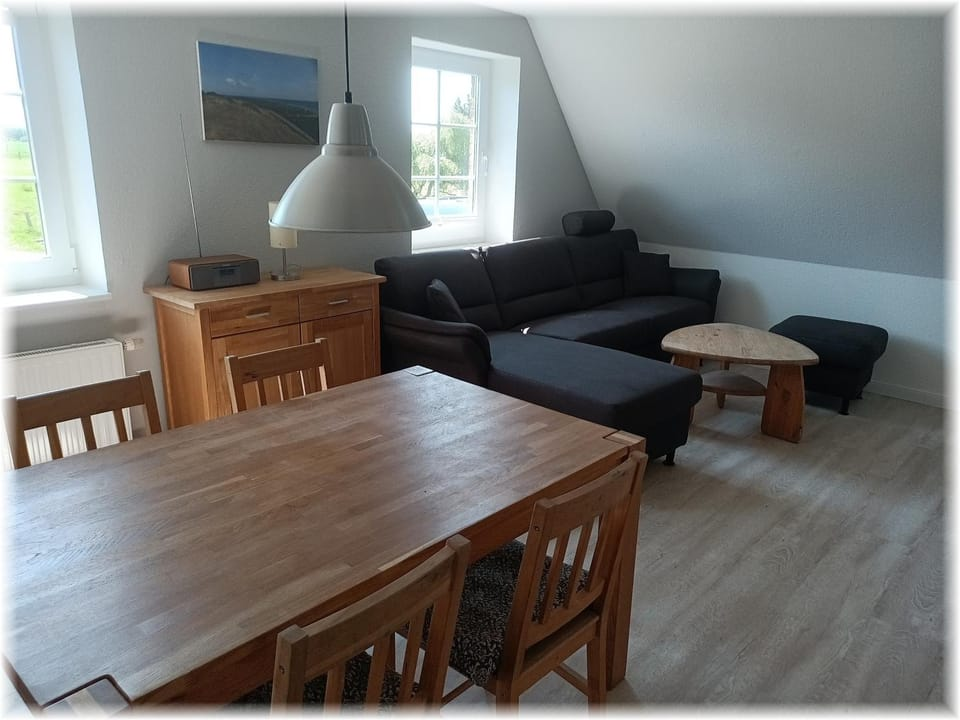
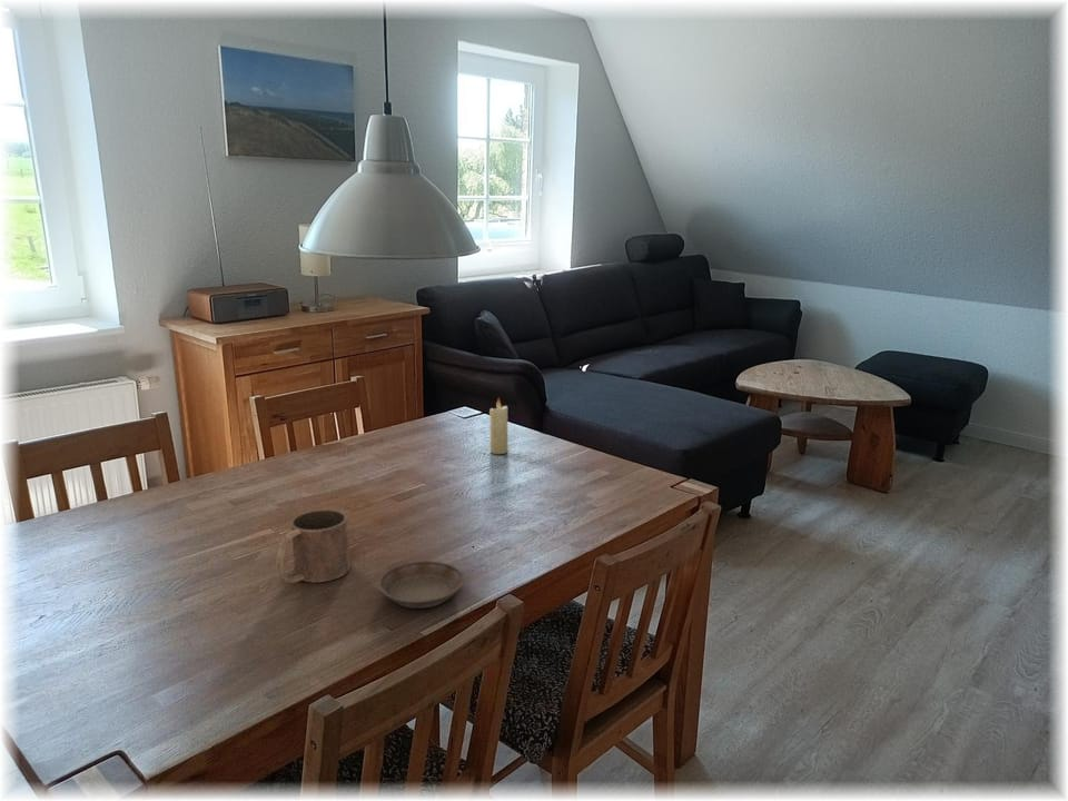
+ saucer (422, 586)
+ mug (309, 550)
+ candle (498, 424)
